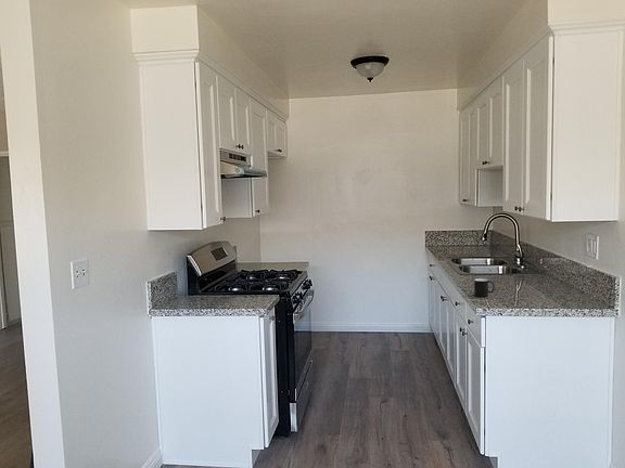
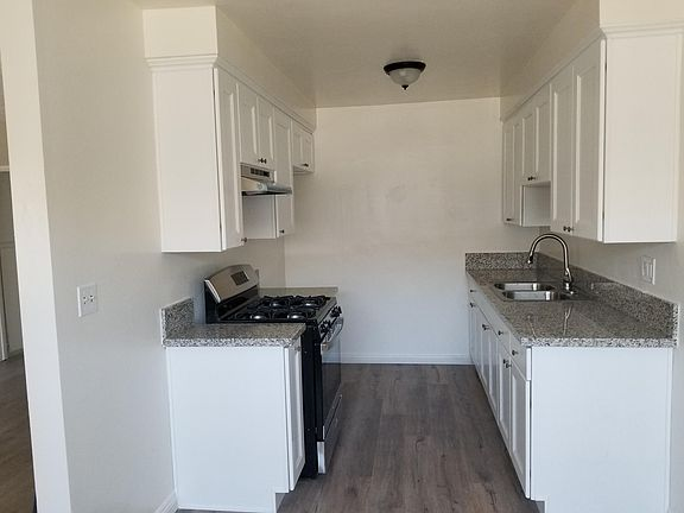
- cup (484, 287)
